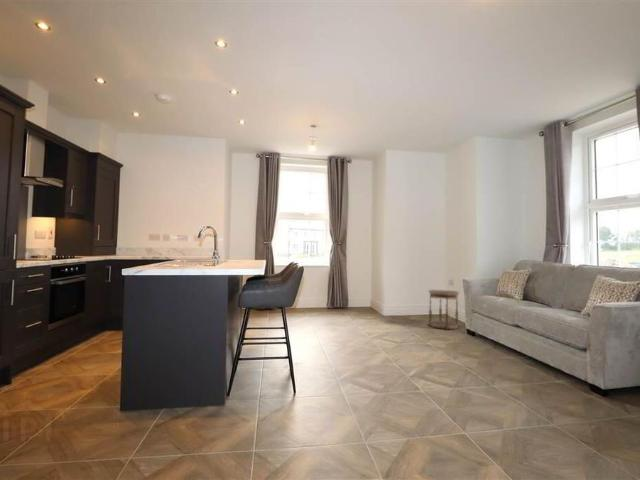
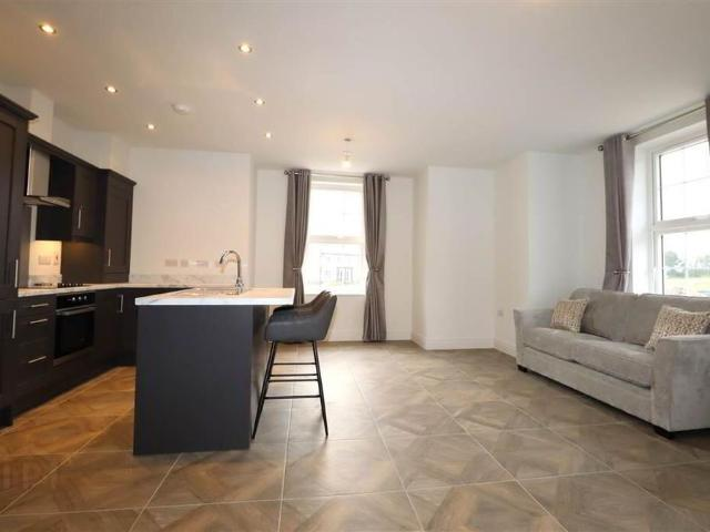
- side table (441, 309)
